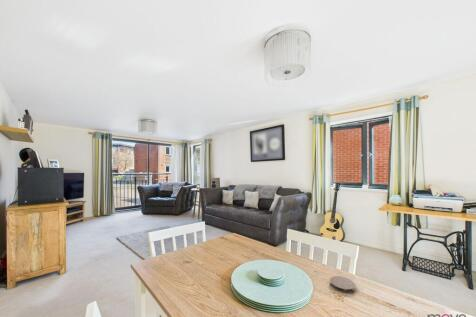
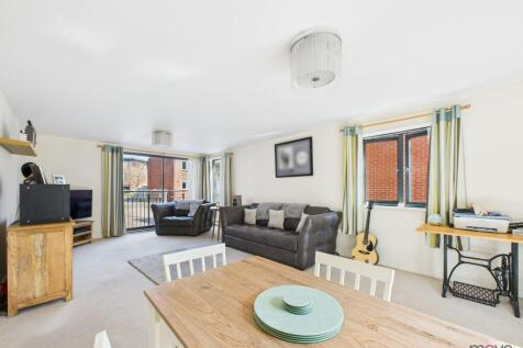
- coaster (342, 283)
